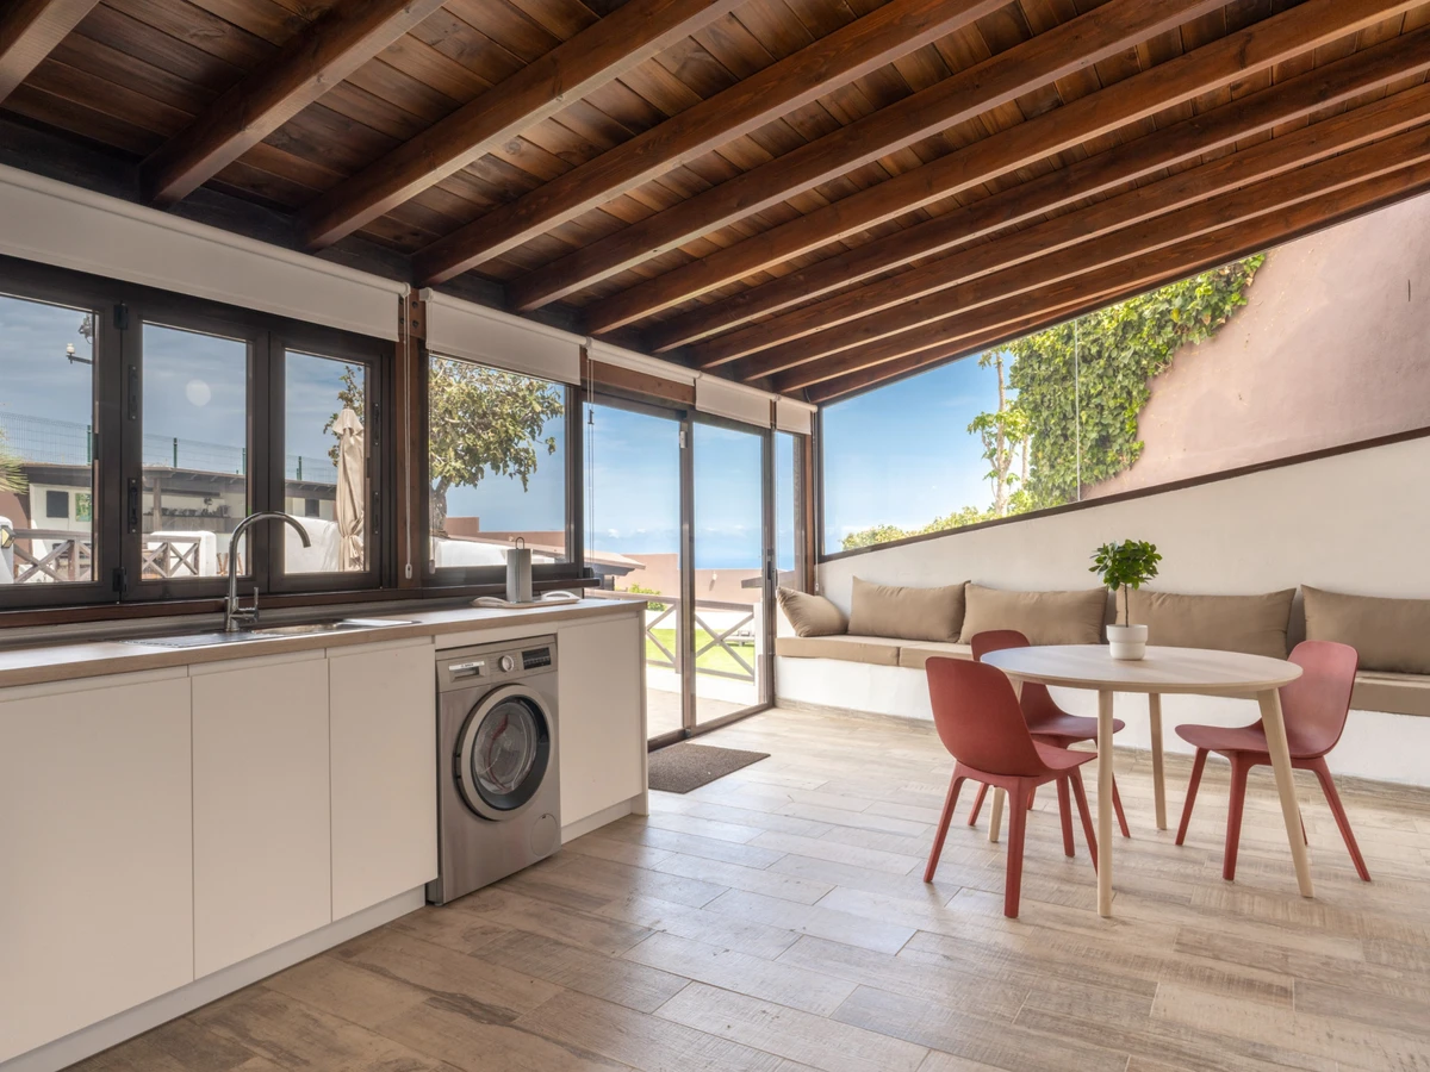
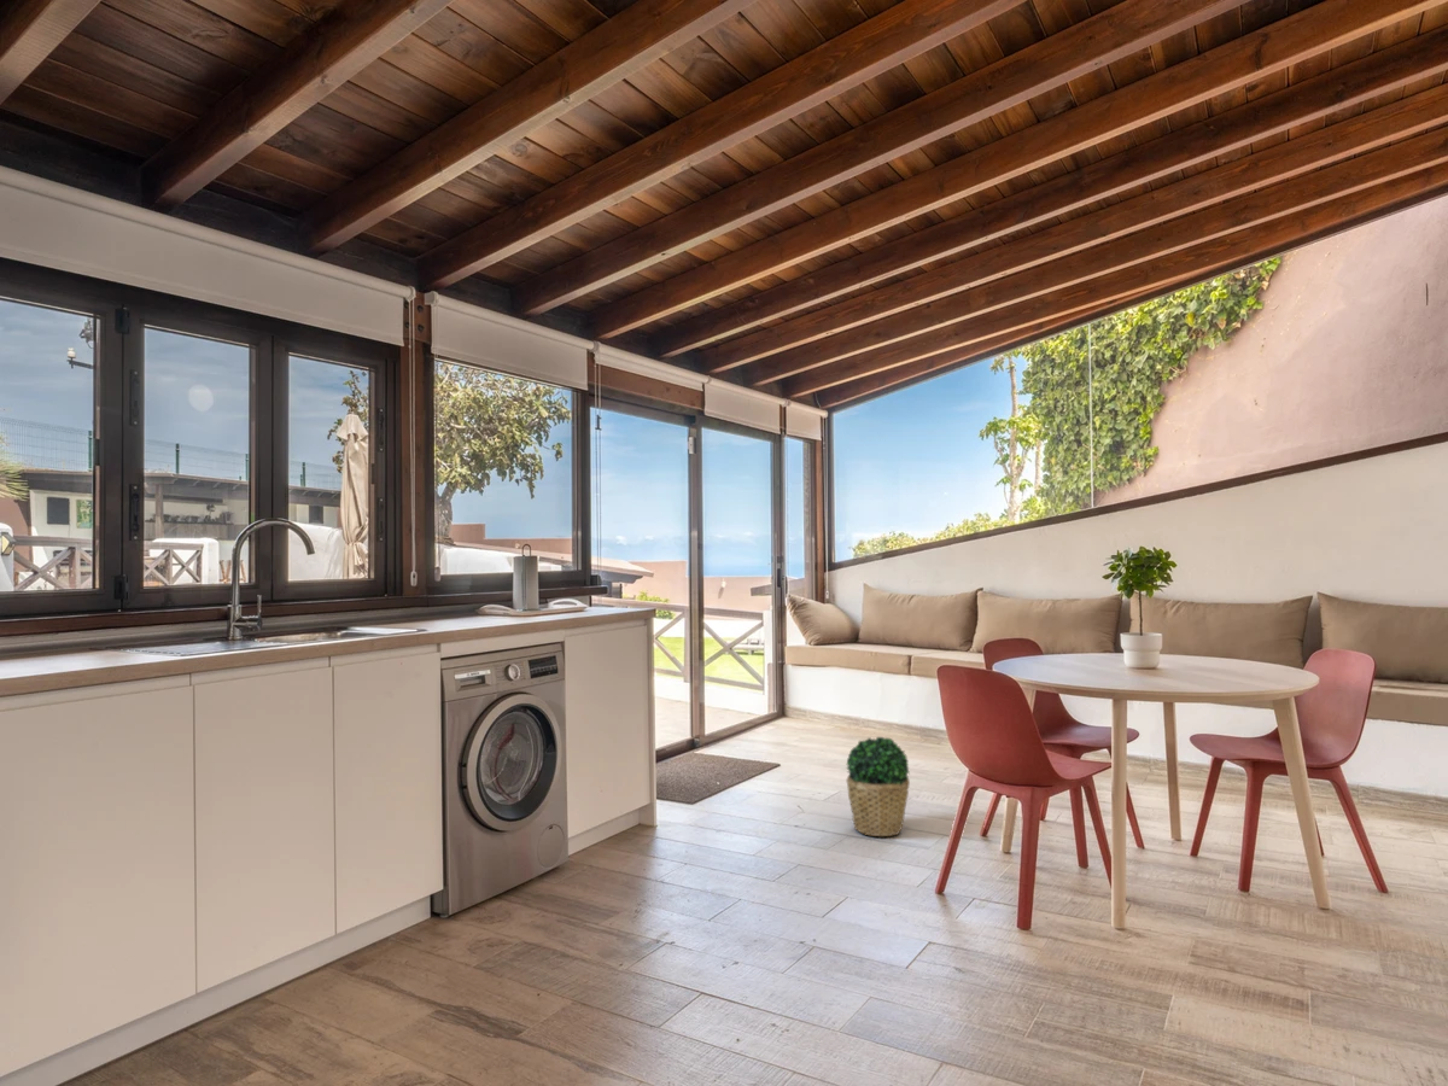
+ potted plant (877, 783)
